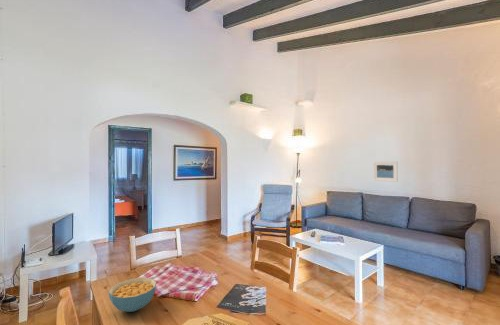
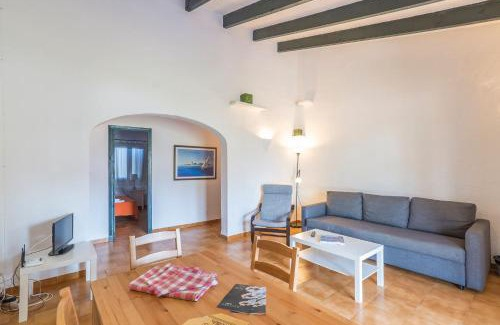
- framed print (385, 171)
- cereal bowl (133, 297)
